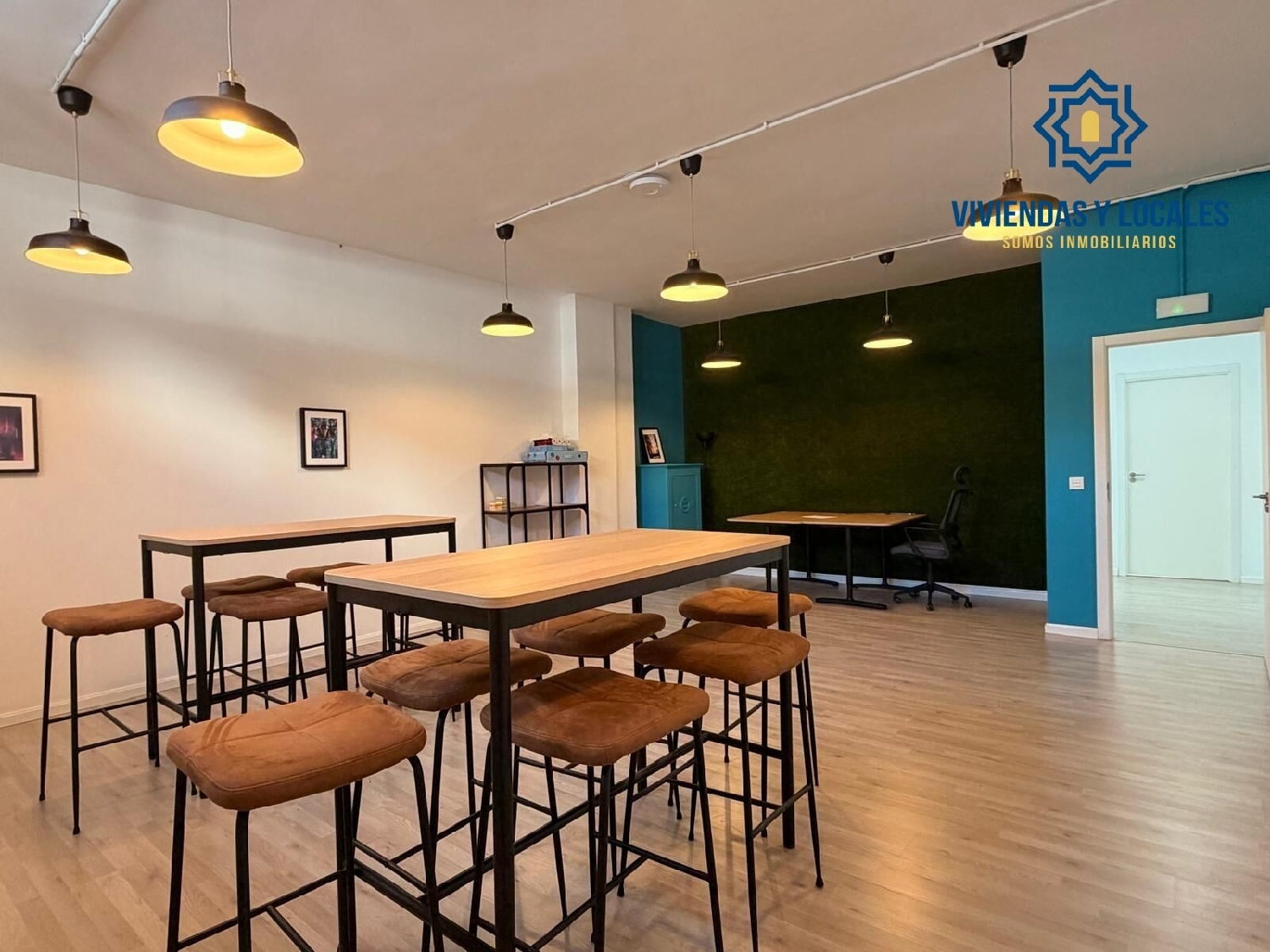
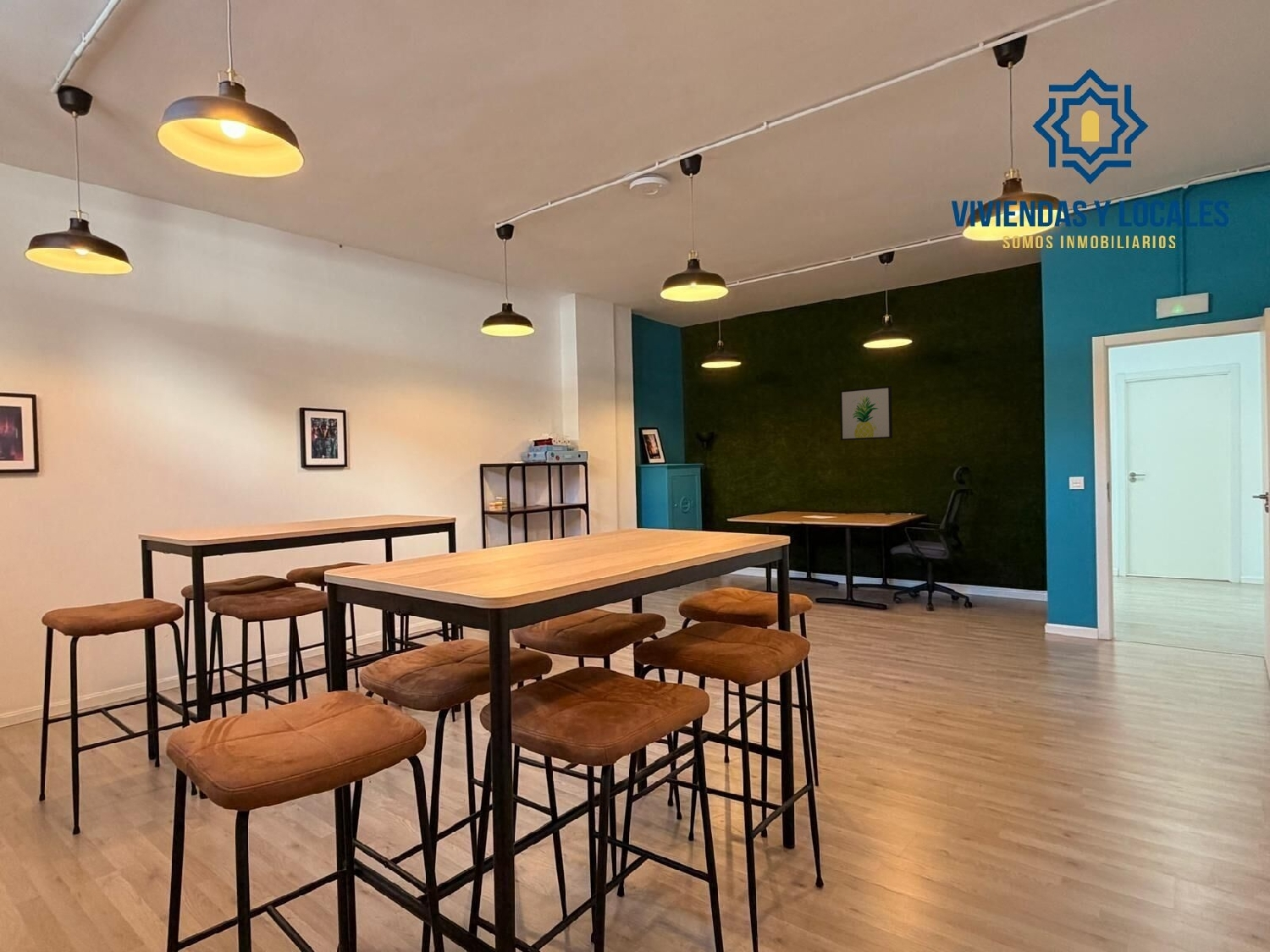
+ wall art (865, 414)
